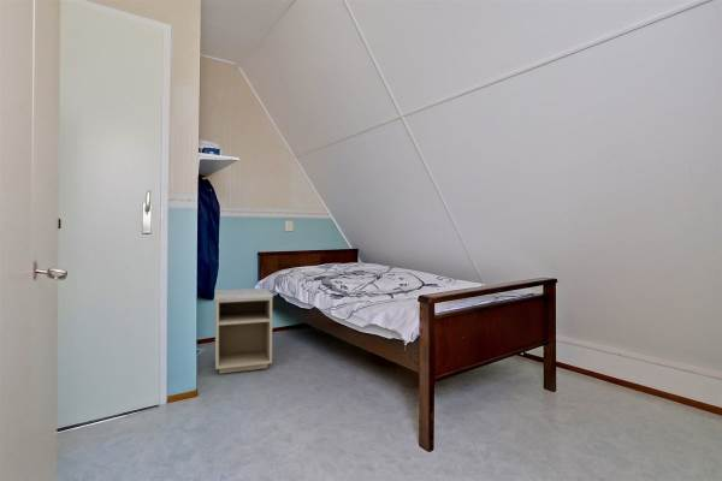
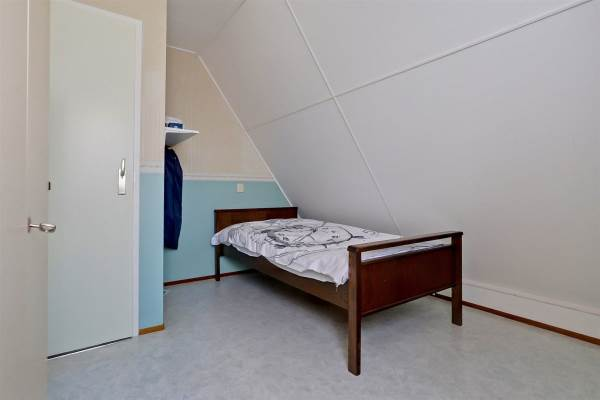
- nightstand (242, 328)
